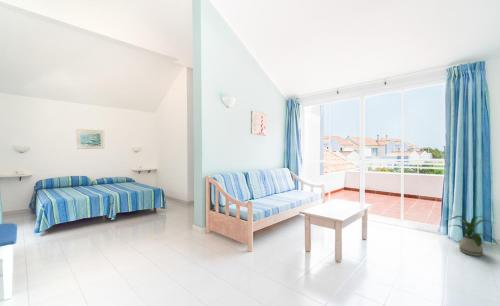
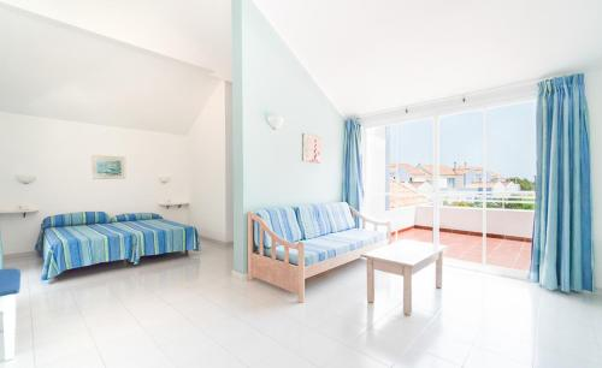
- house plant (471, 231)
